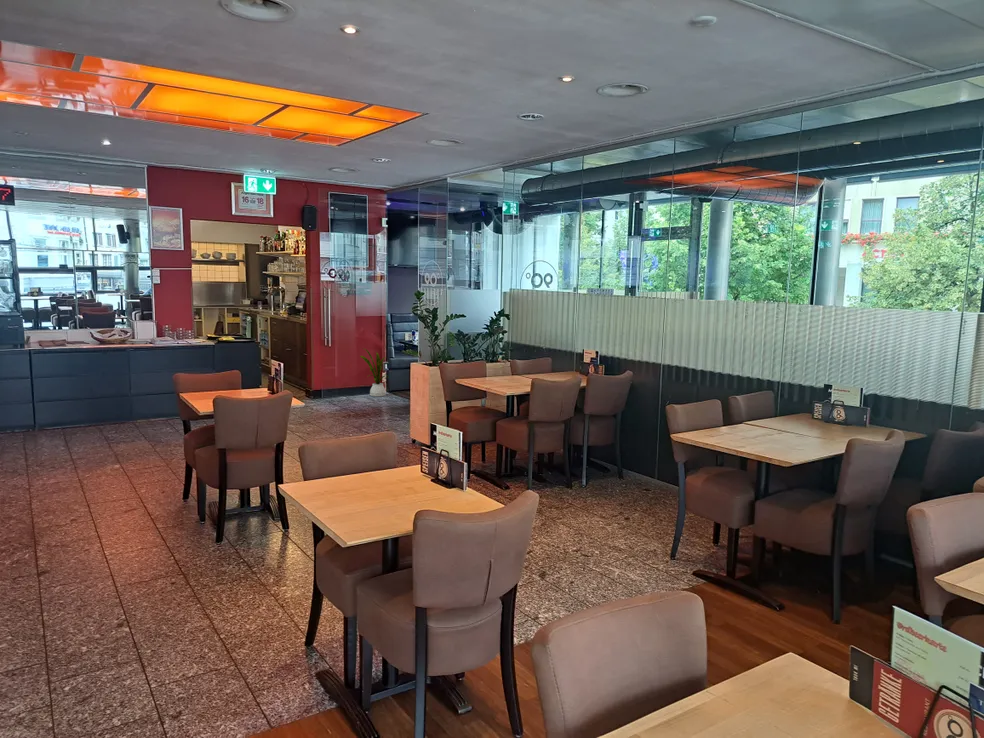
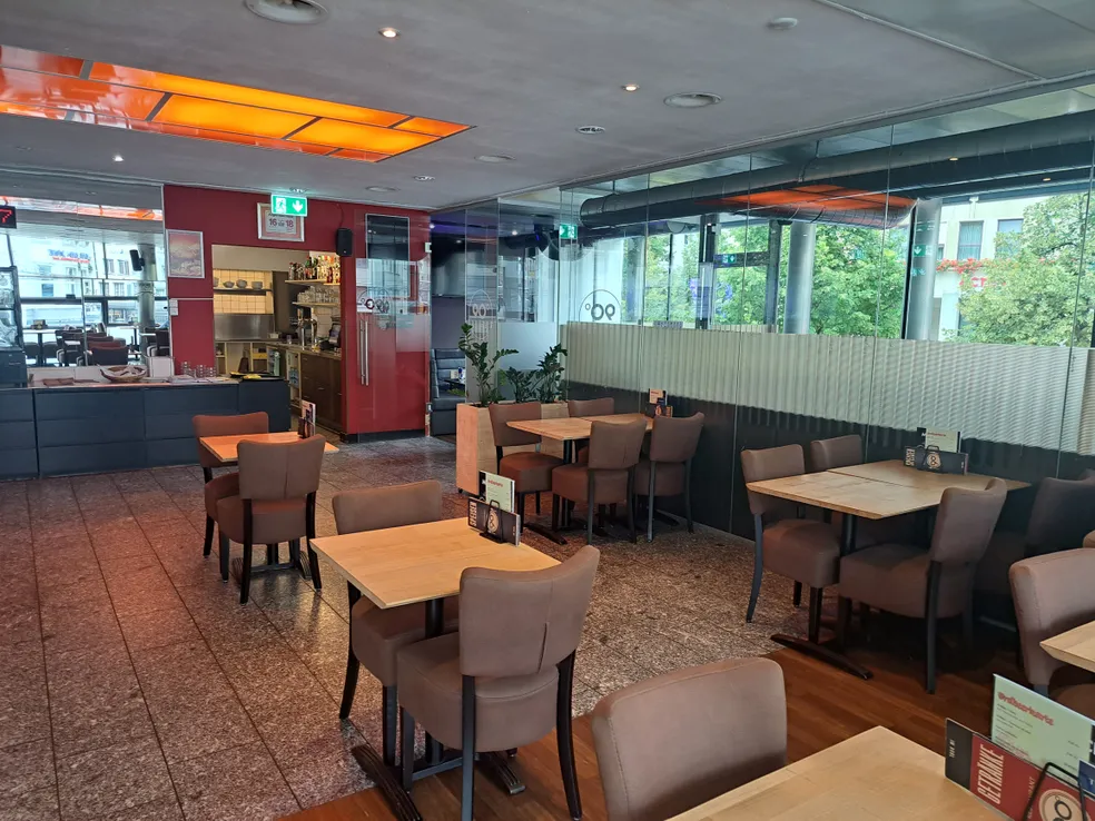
- house plant (375, 371)
